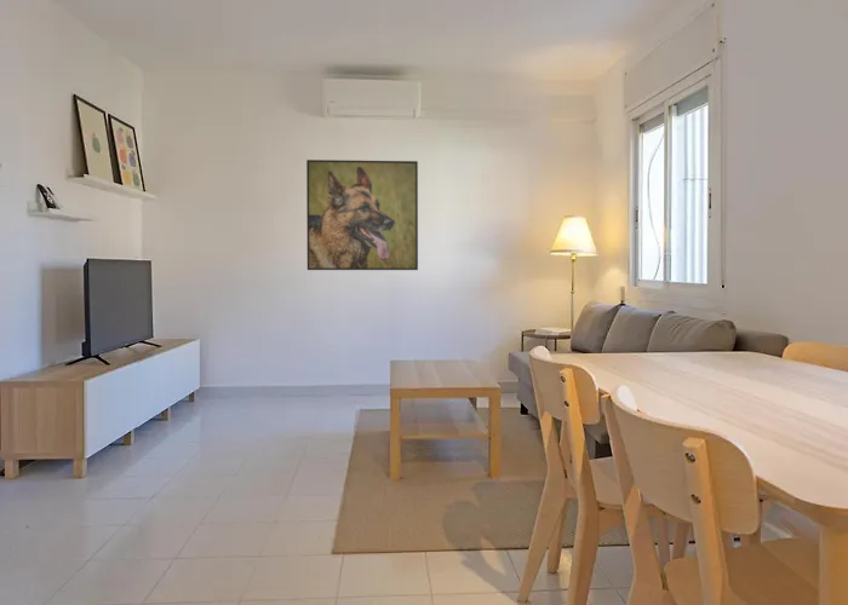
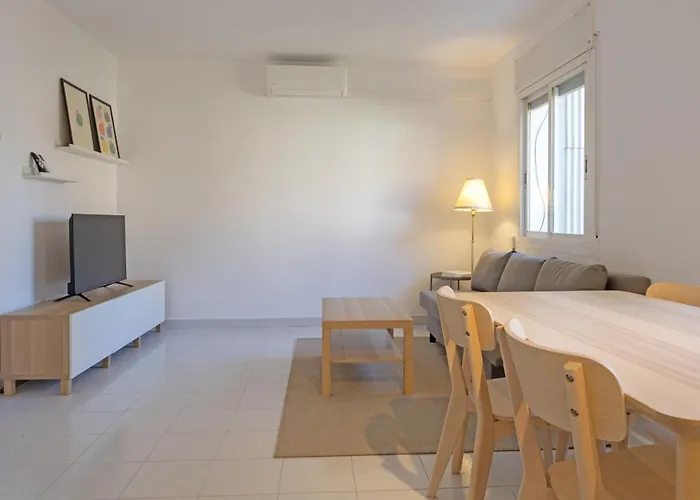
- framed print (362, 215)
